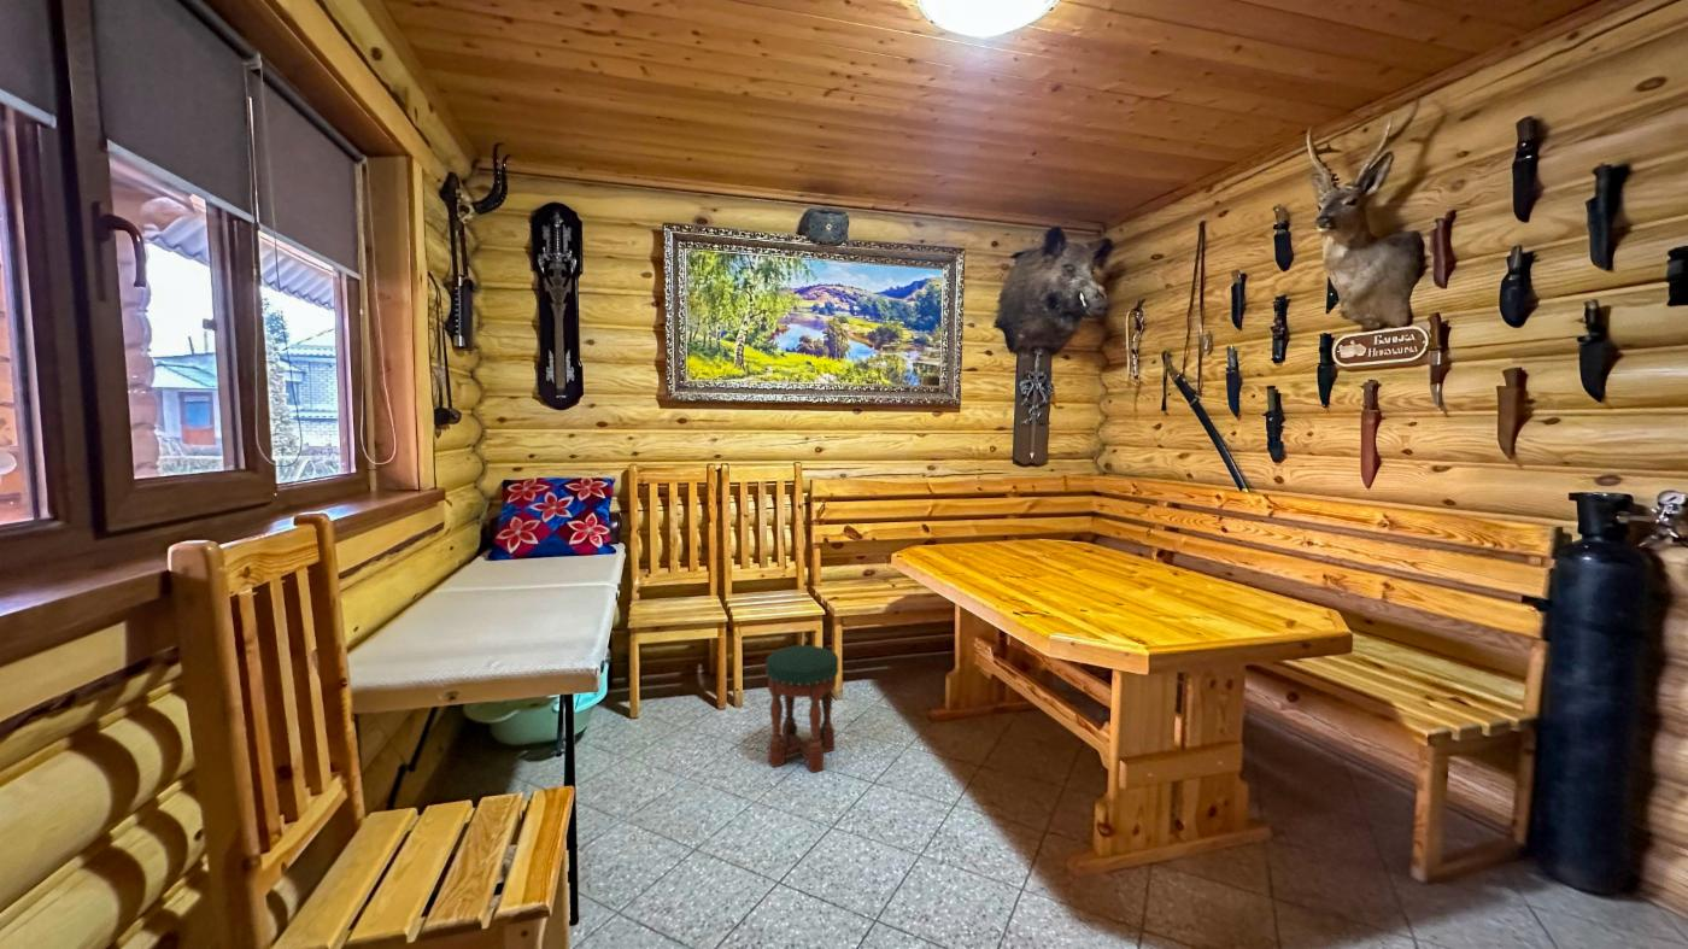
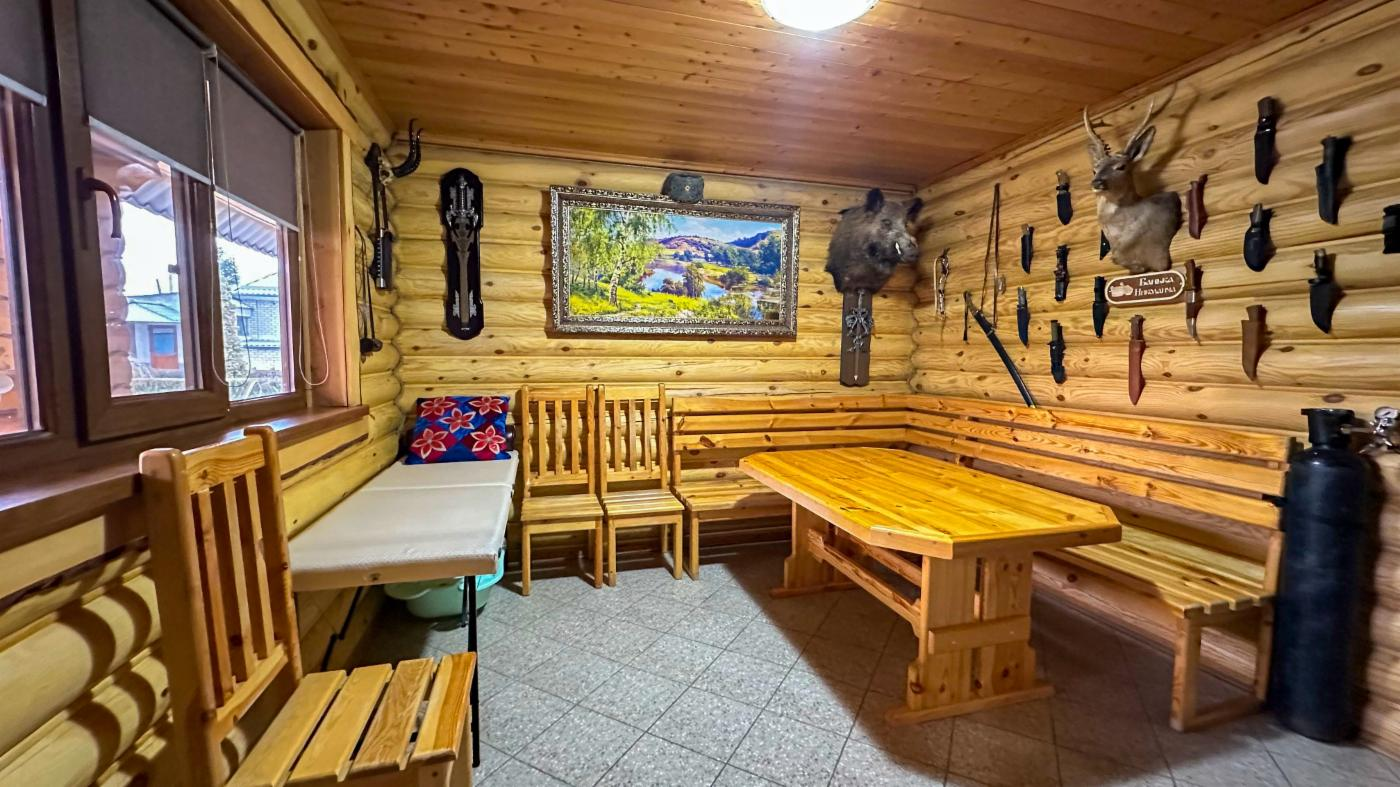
- stool (802, 696)
